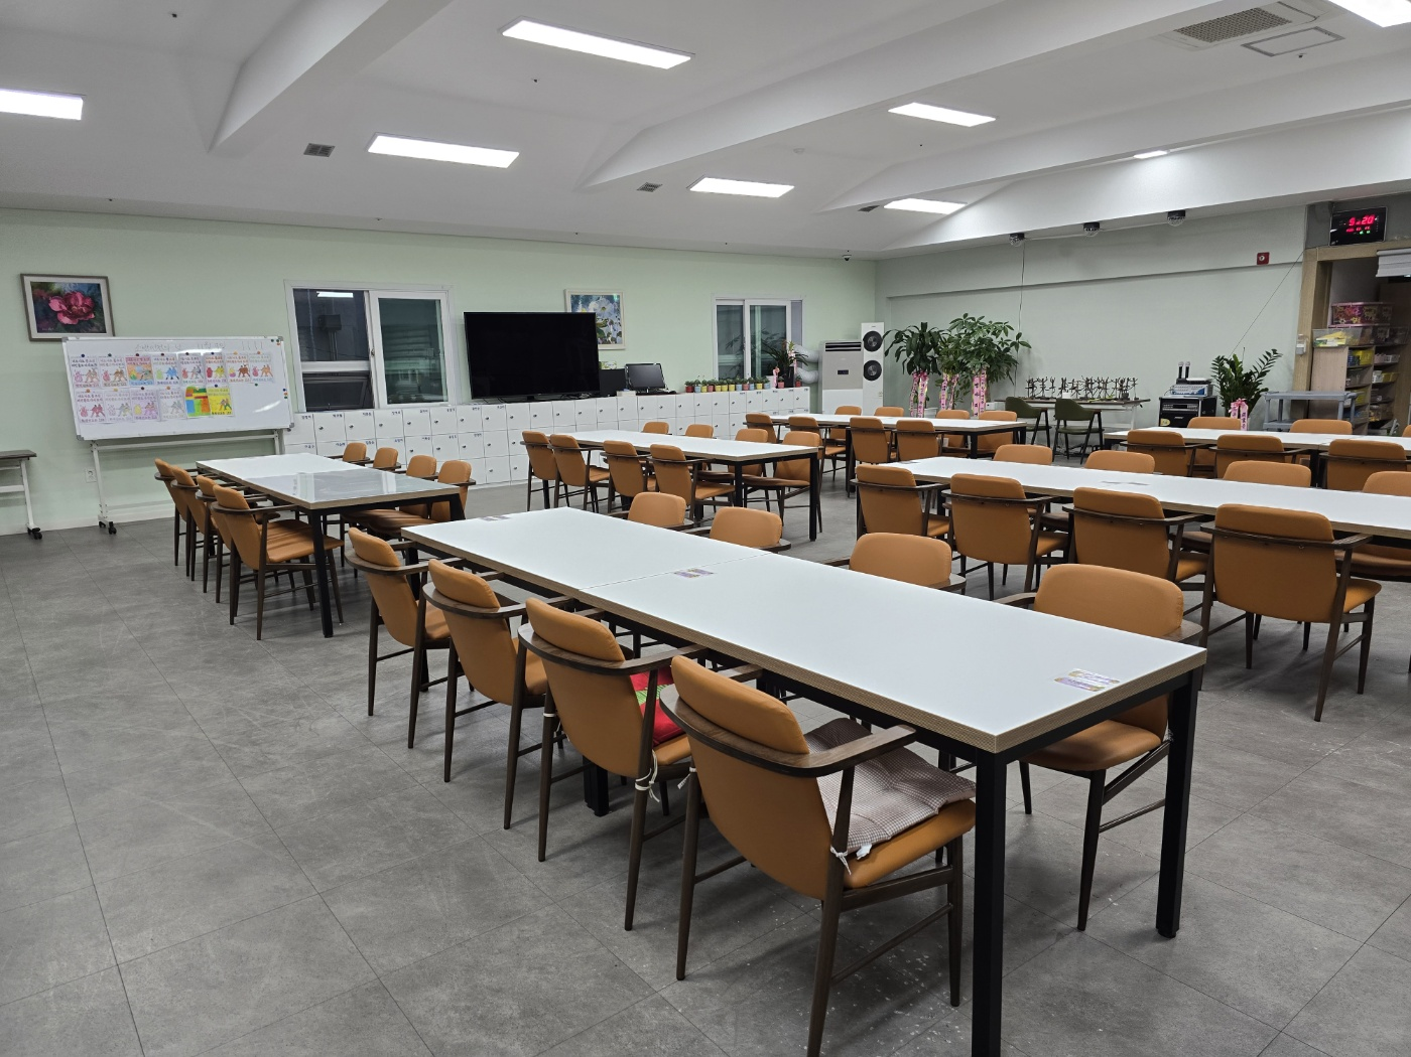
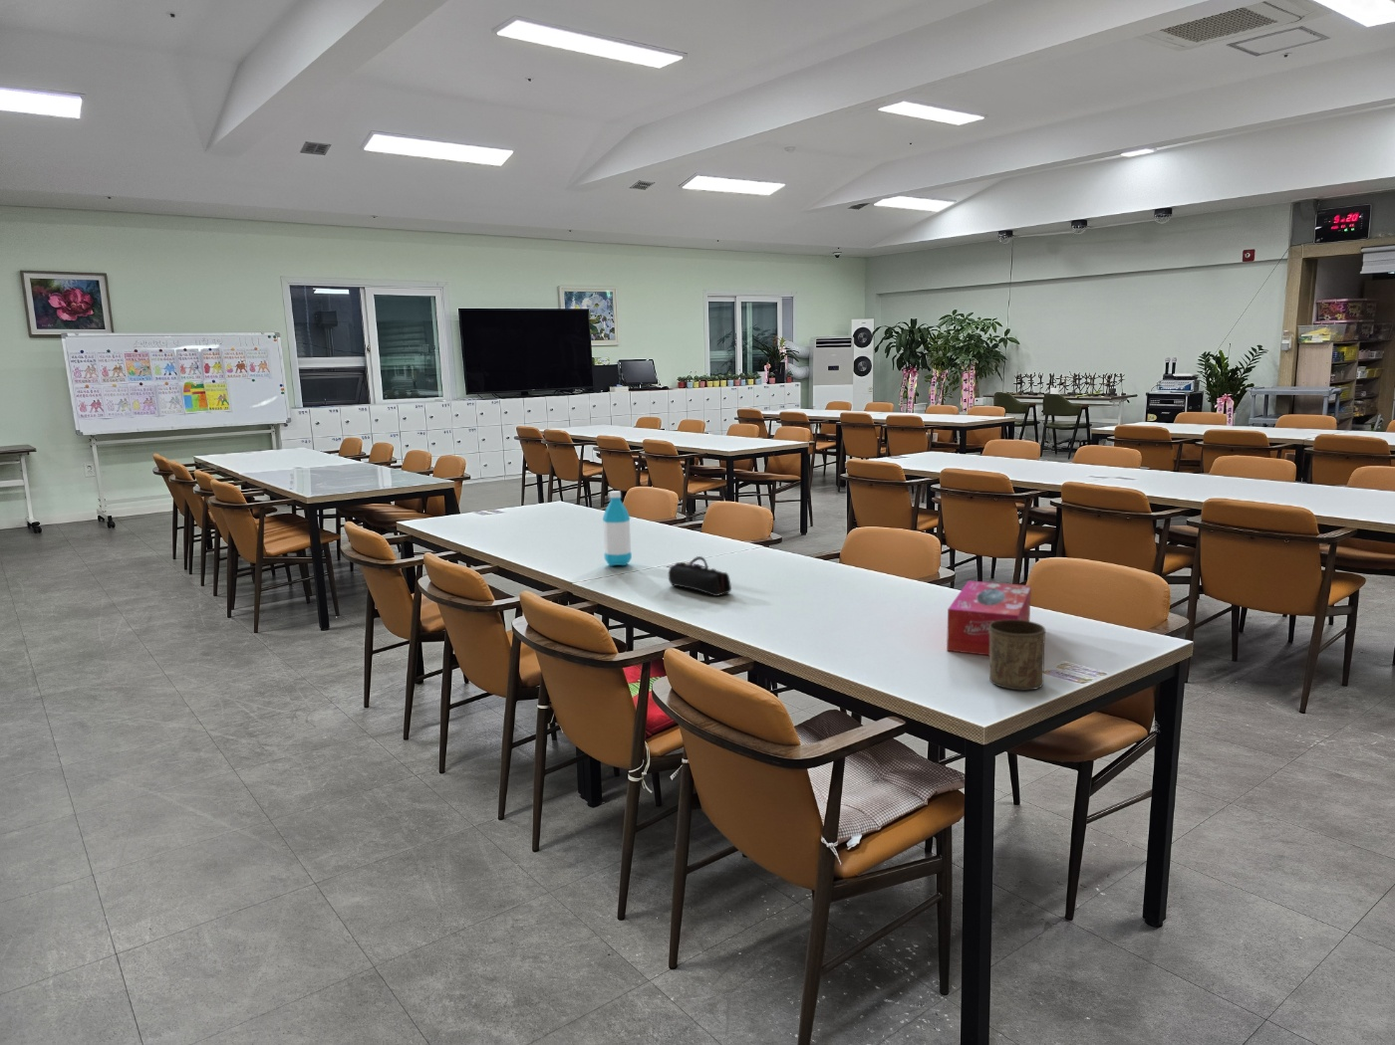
+ water bottle (617, 528)
+ tissue box (991, 616)
+ pencil case (699, 572)
+ cup (1015, 654)
